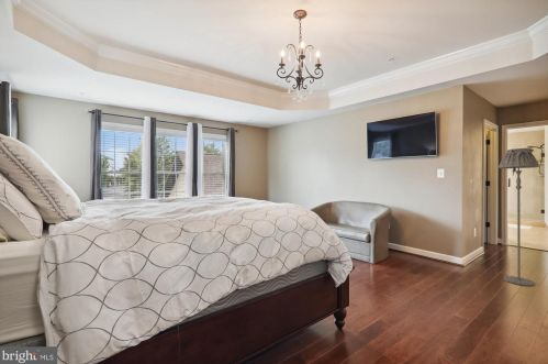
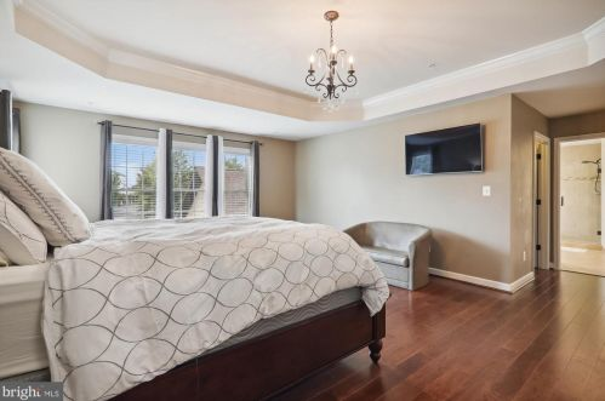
- floor lamp (518, 214)
